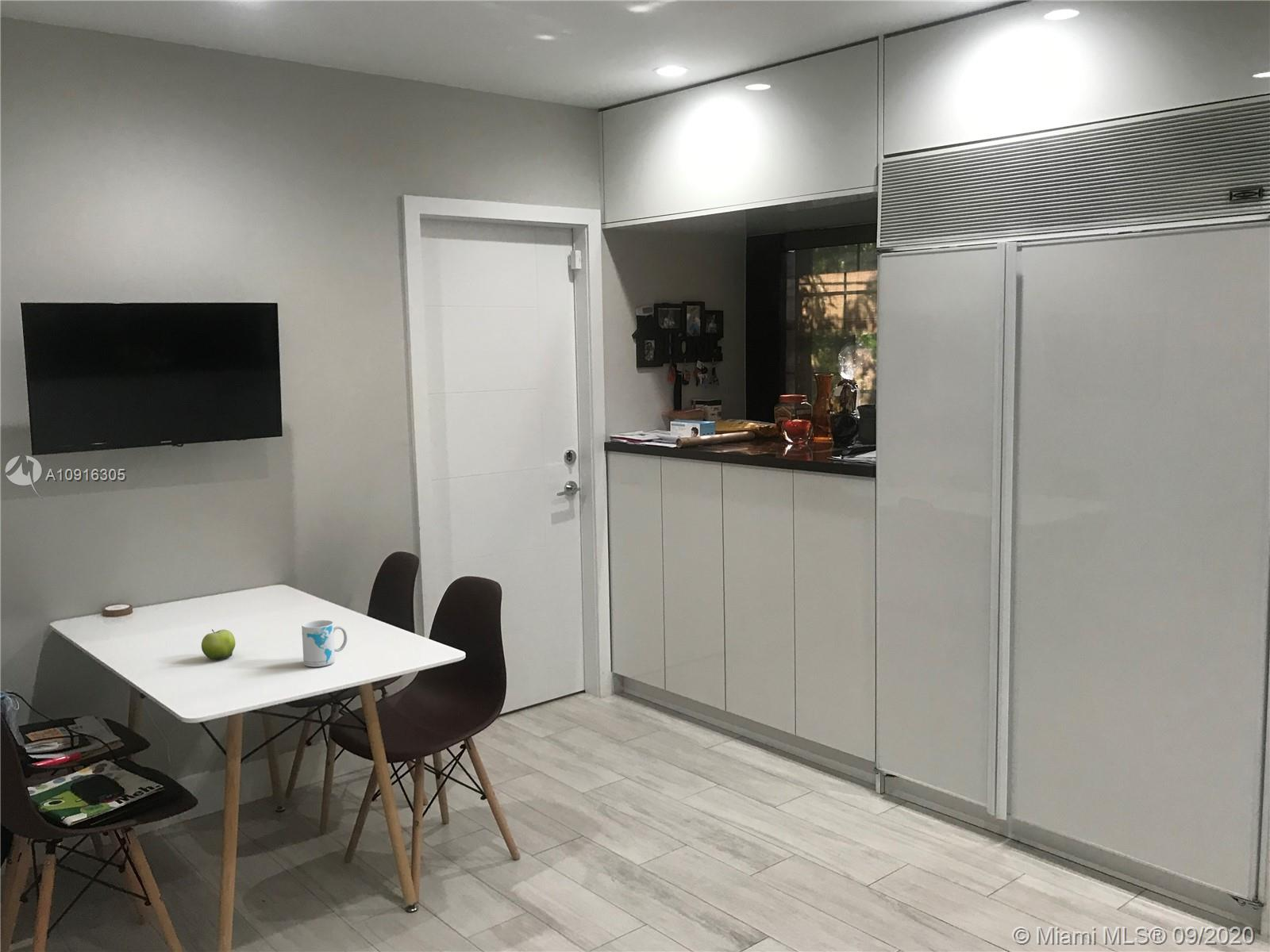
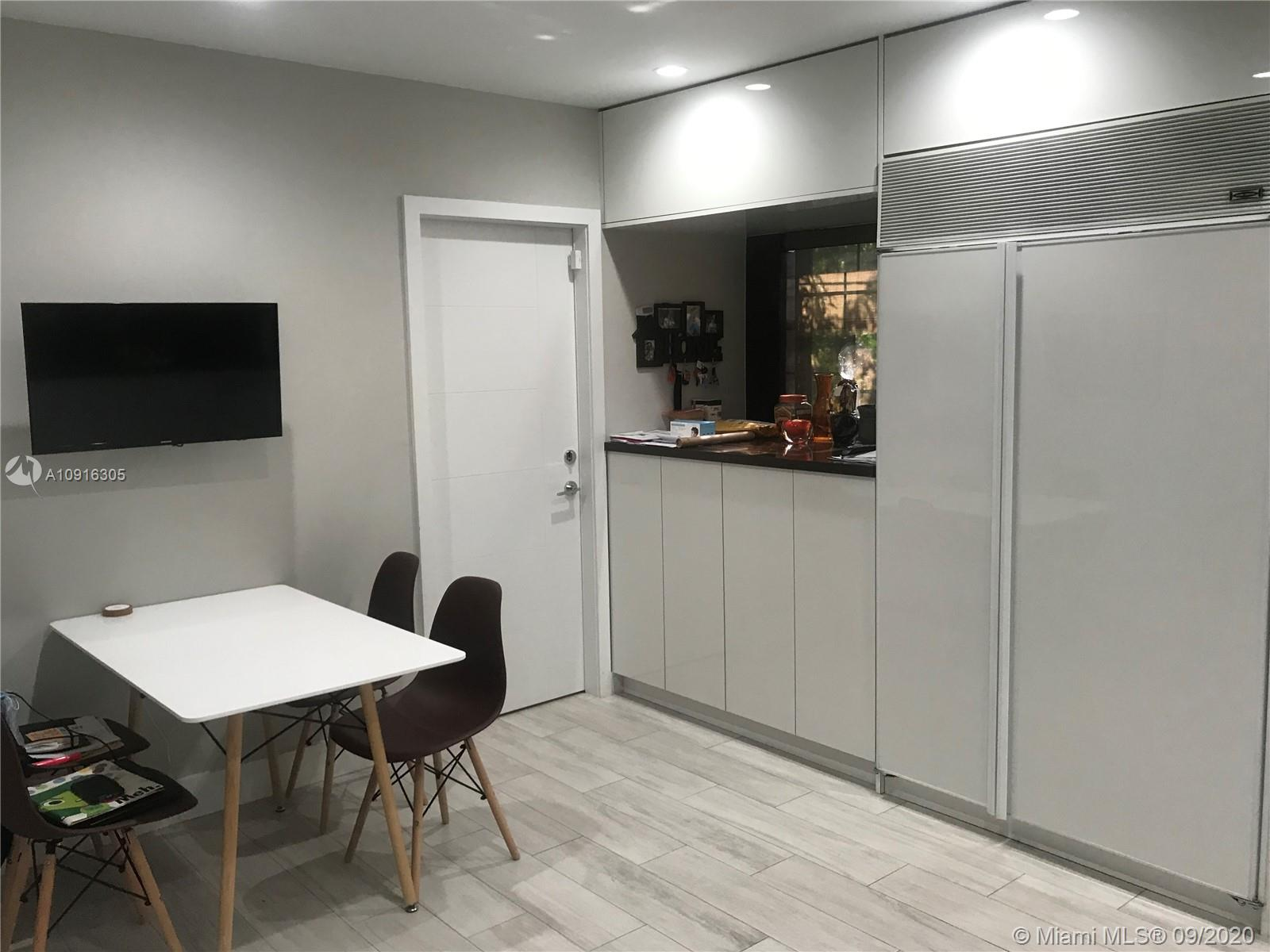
- fruit (218, 643)
- mug (325, 642)
